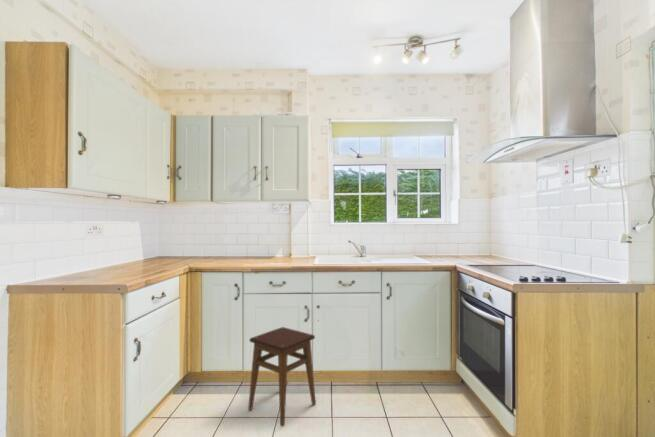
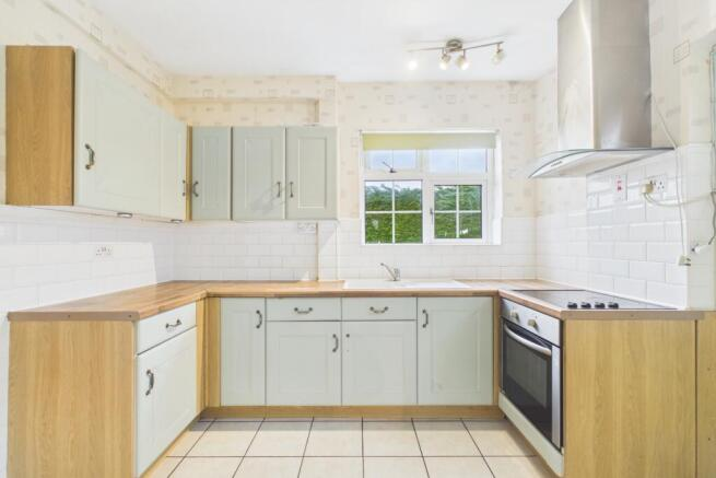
- stool (282, 371)
